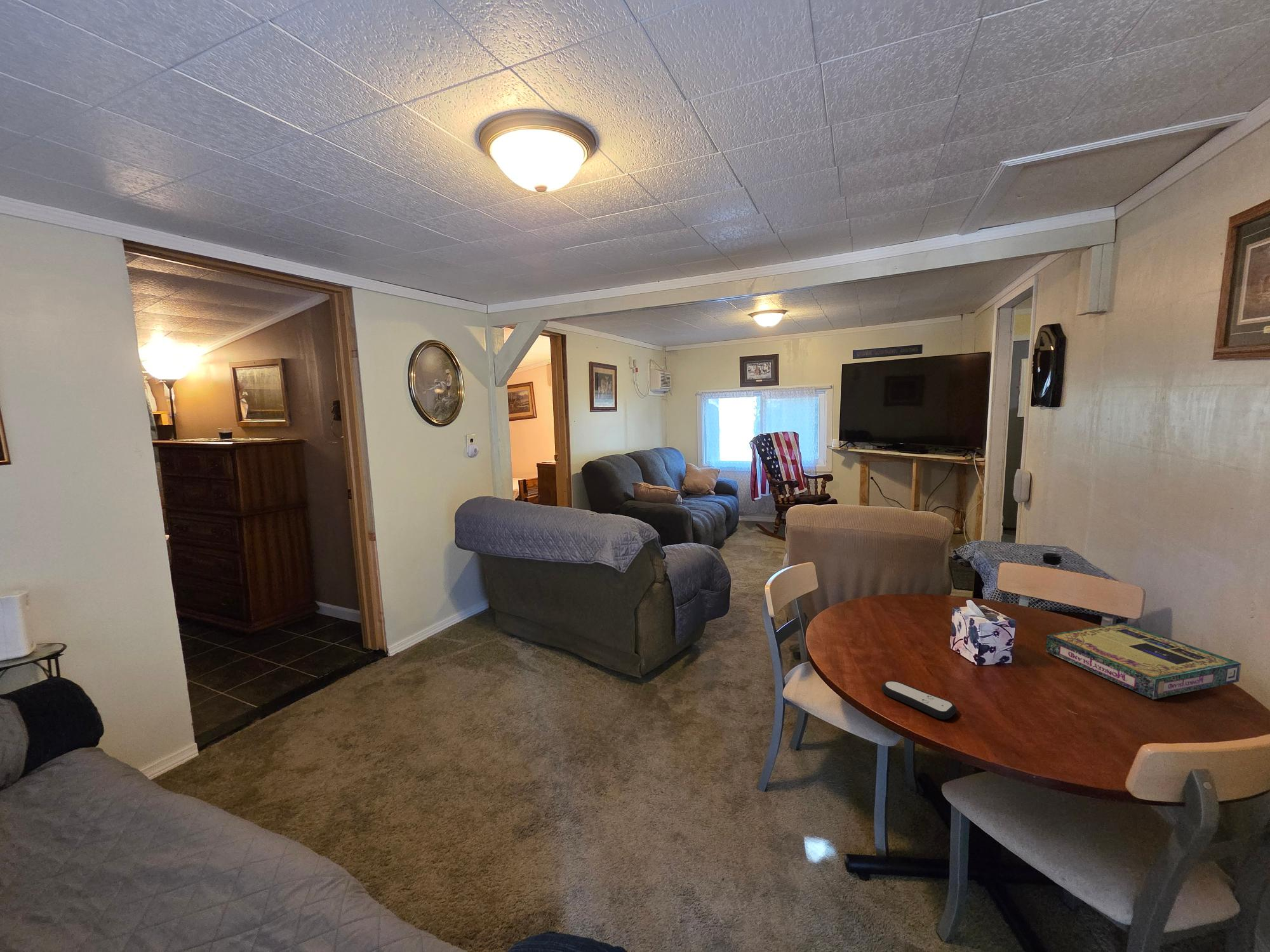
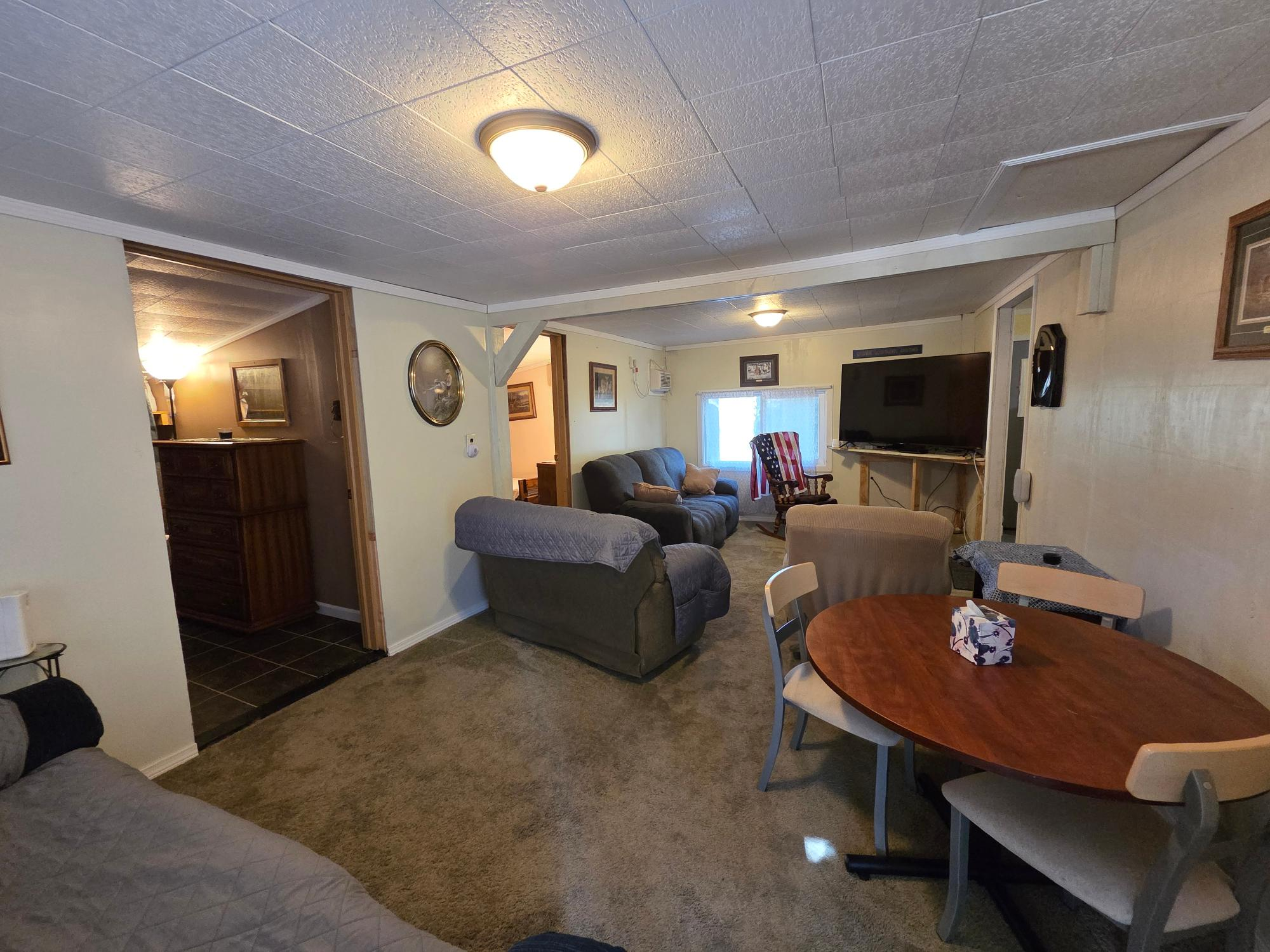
- remote control (916, 698)
- video game box (1137, 656)
